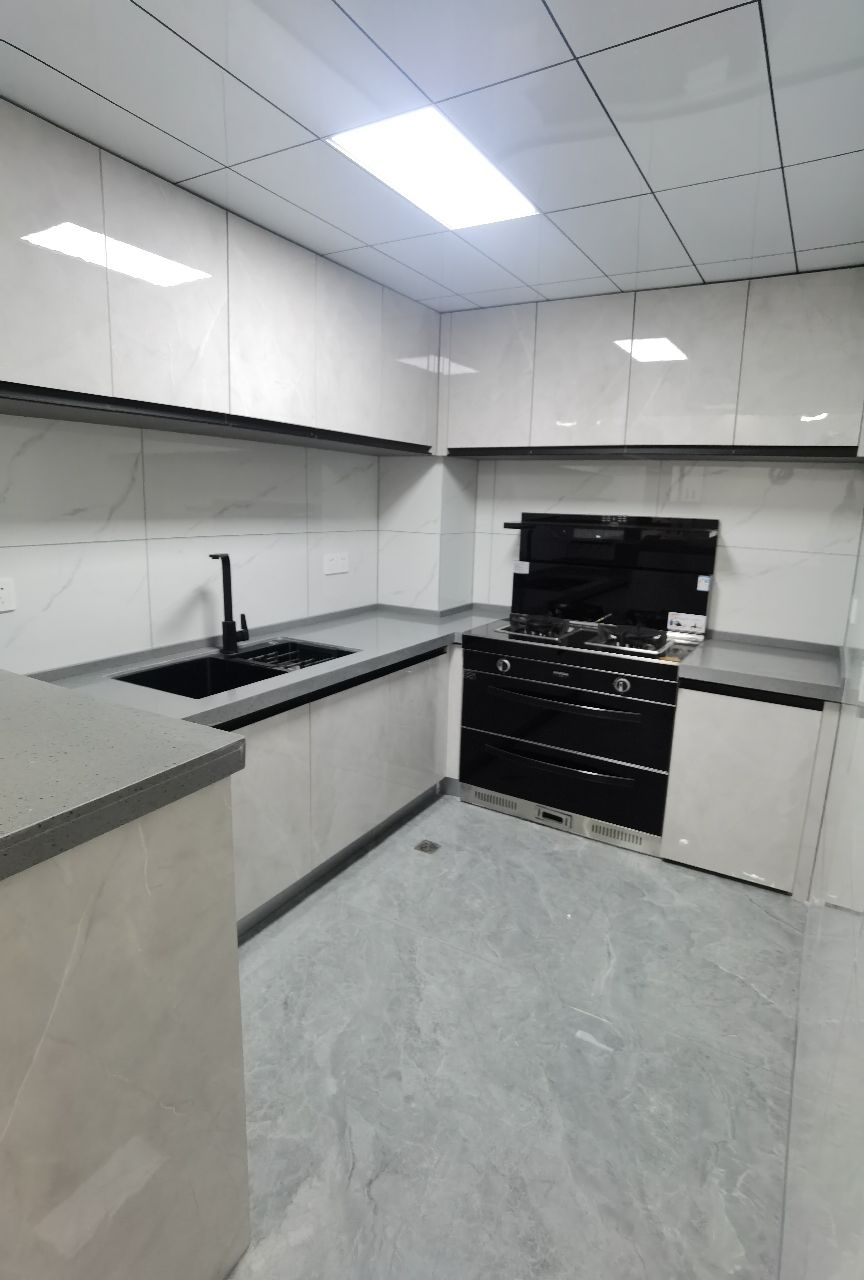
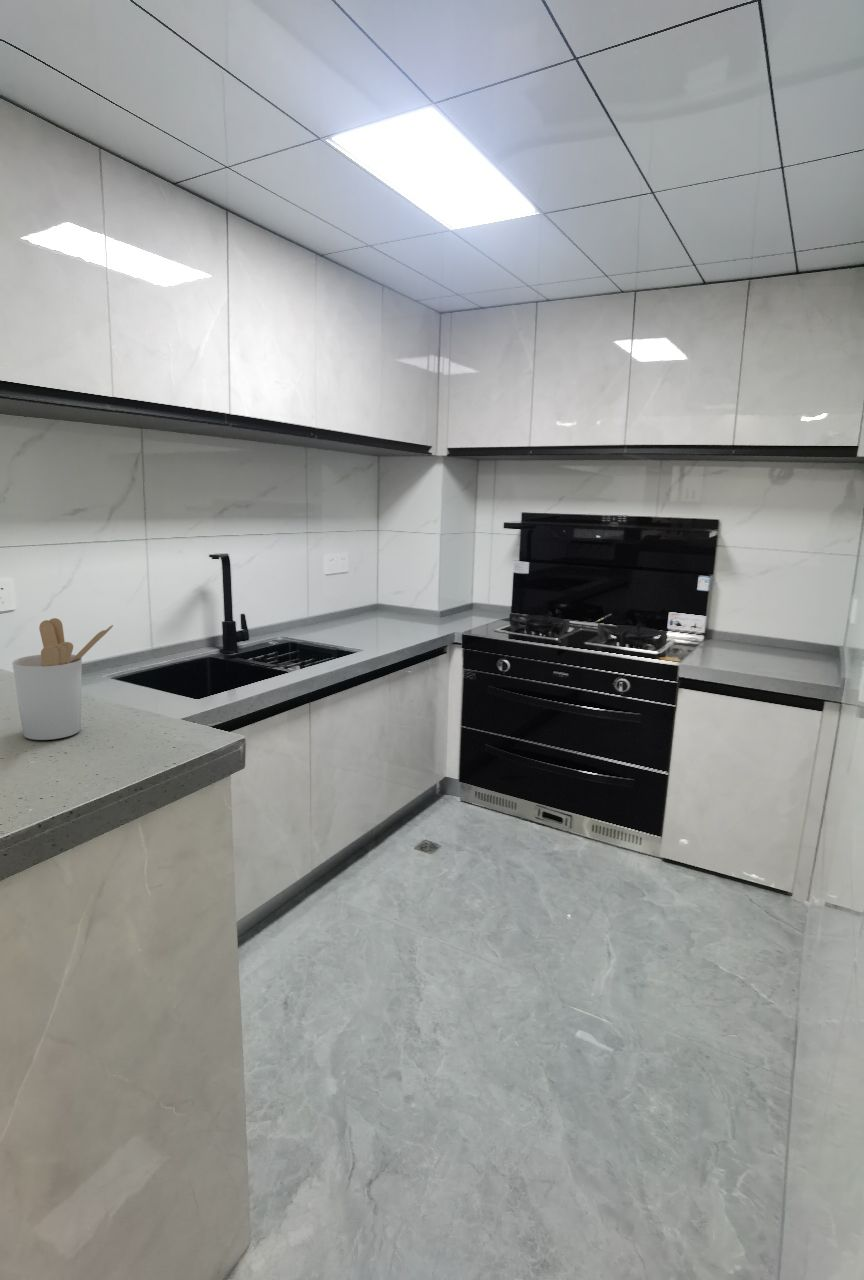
+ utensil holder (67, 677)
